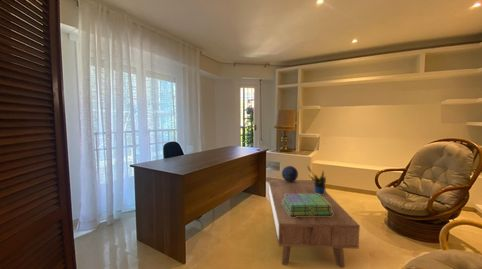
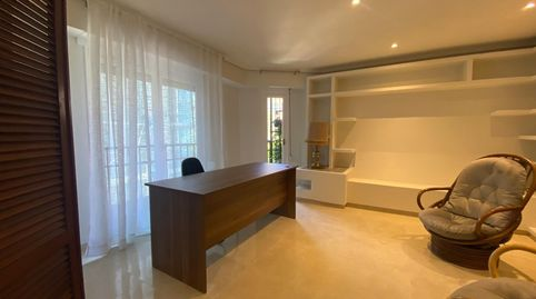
- potted plant (316, 179)
- decorative sphere (289, 173)
- coffee table (302, 217)
- stack of books (305, 204)
